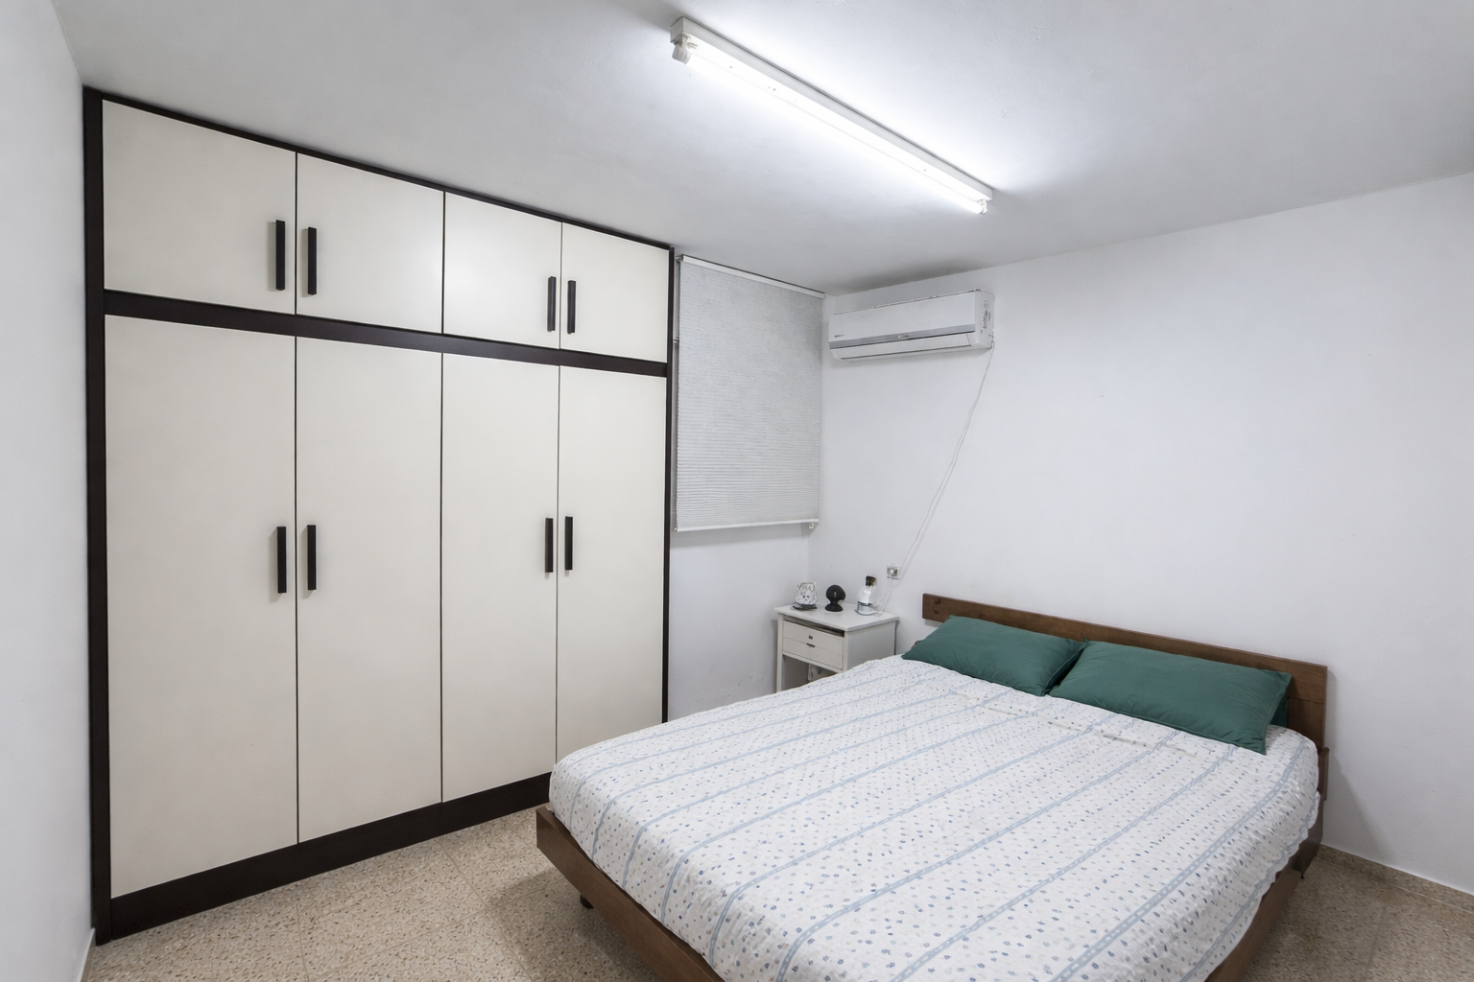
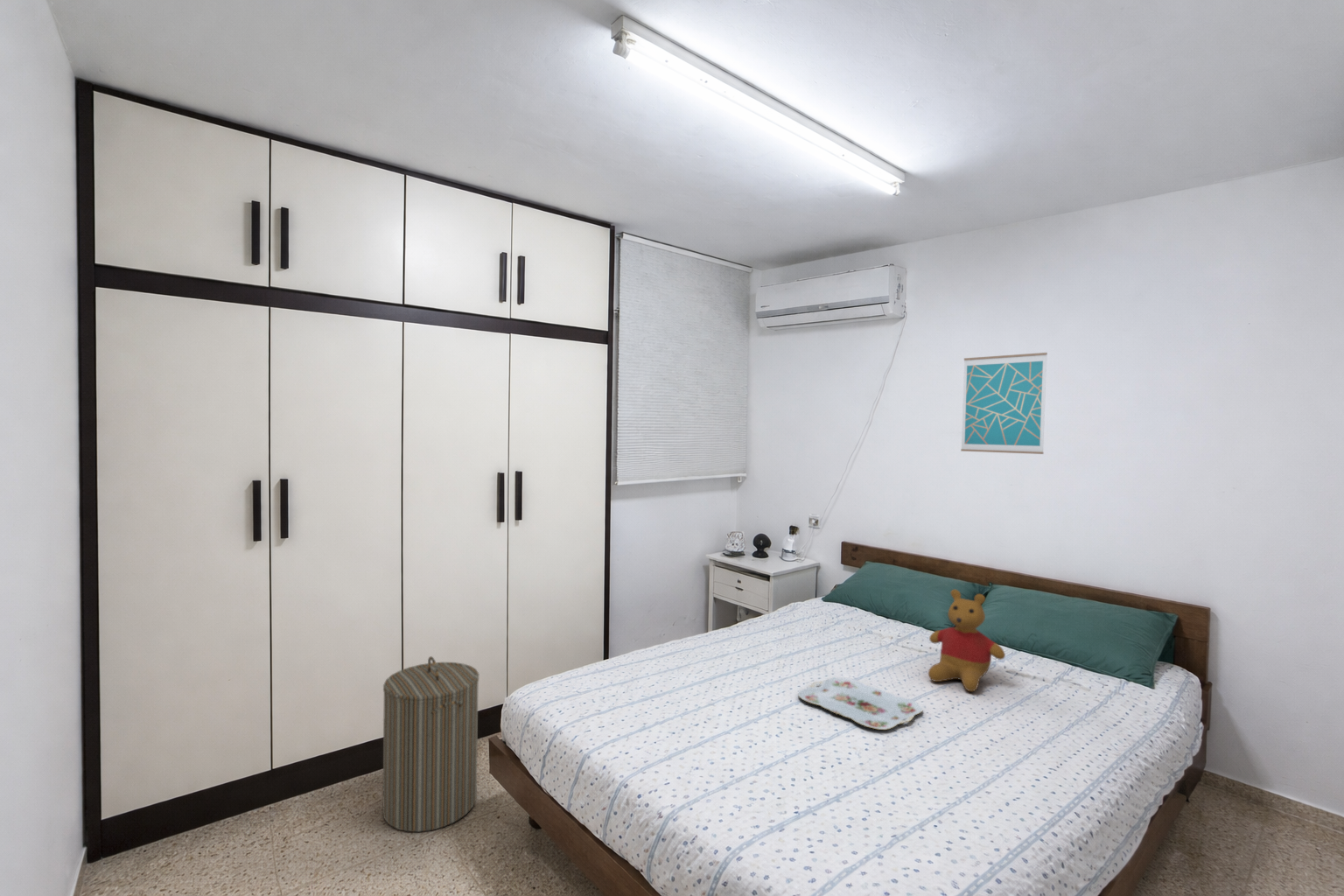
+ laundry hamper (431, 732)
+ teddy bear (962, 637)
+ serving tray (858, 702)
+ wall art (1002, 403)
